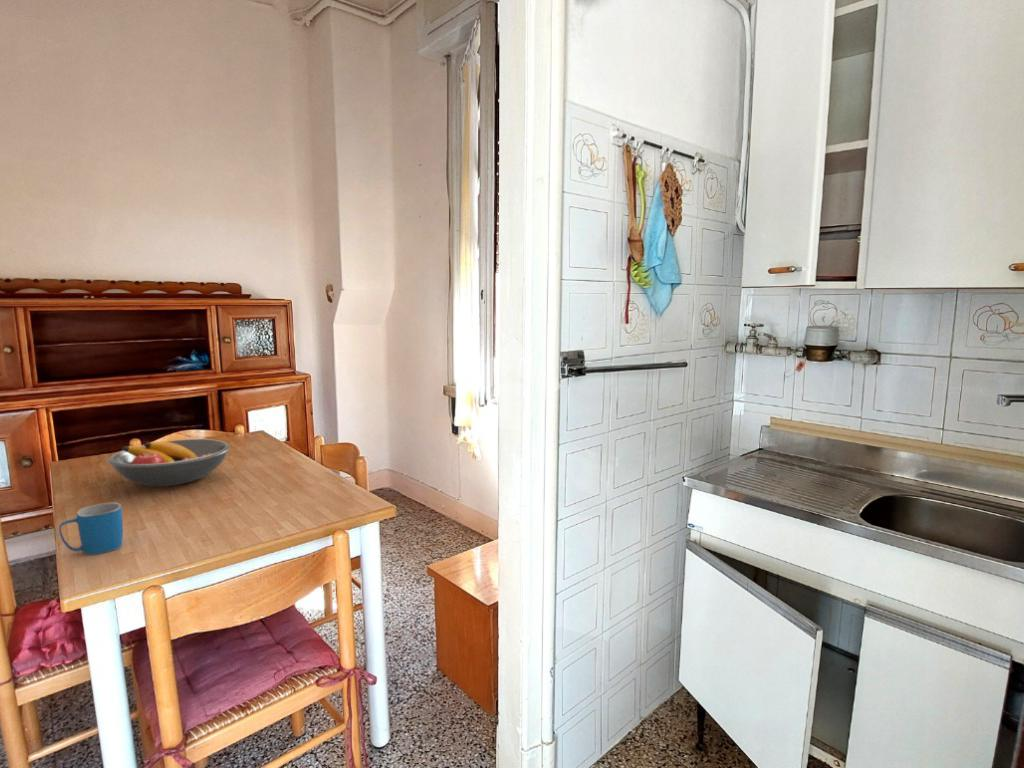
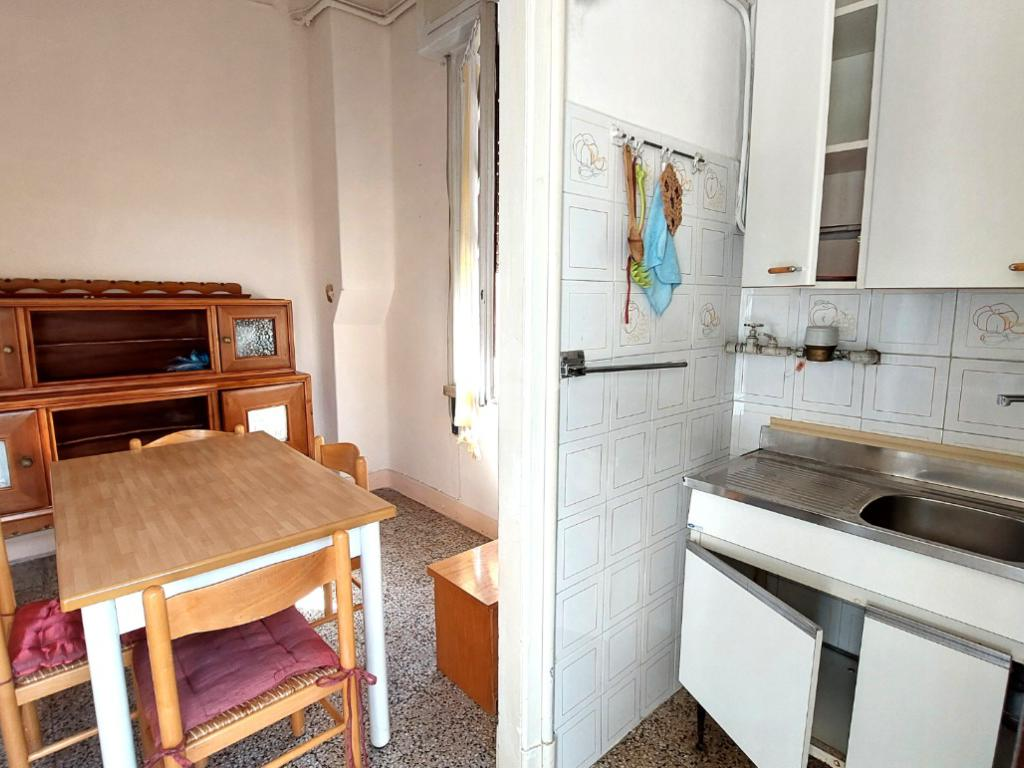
- fruit bowl (172, 461)
- mug (92, 530)
